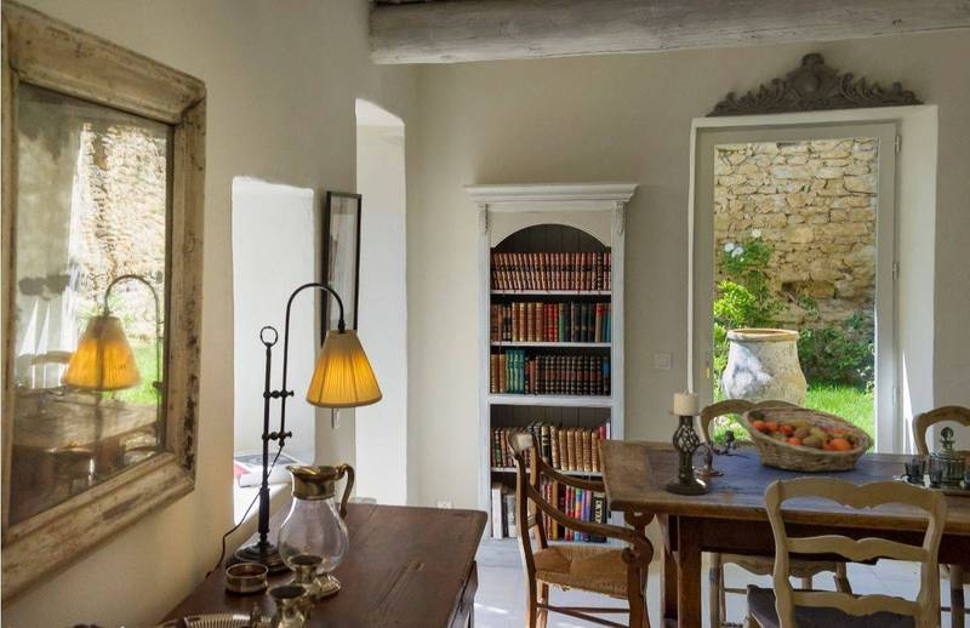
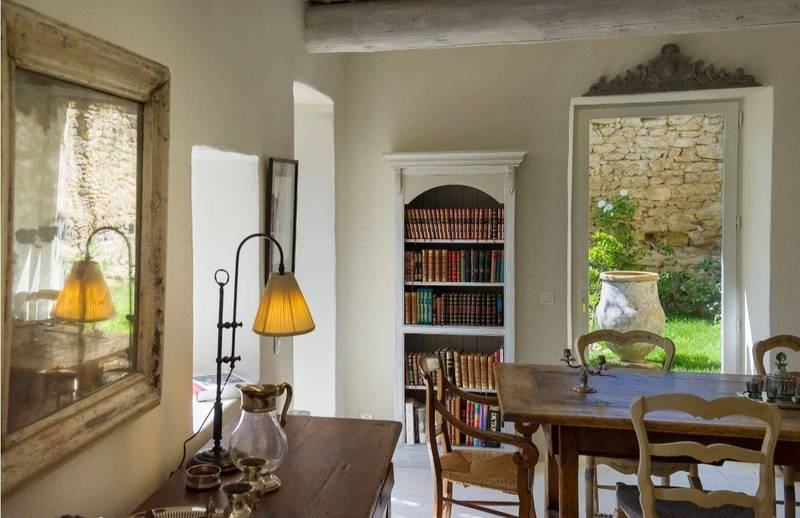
- fruit basket (804, 438)
- candle holder (686, 439)
